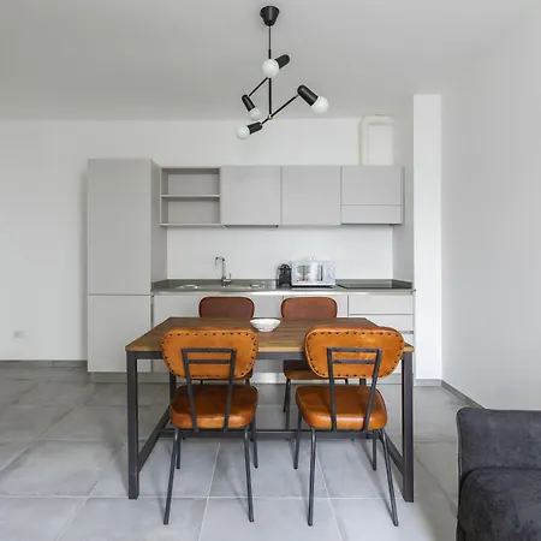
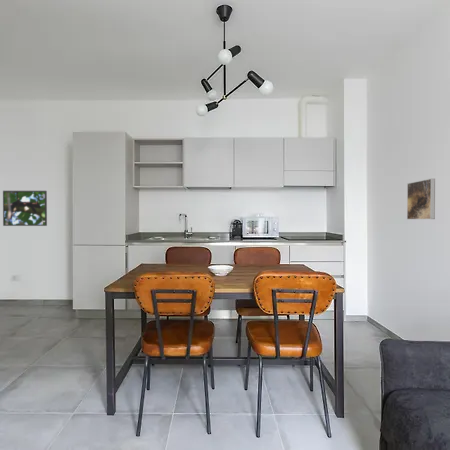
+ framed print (24, 208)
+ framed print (420, 200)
